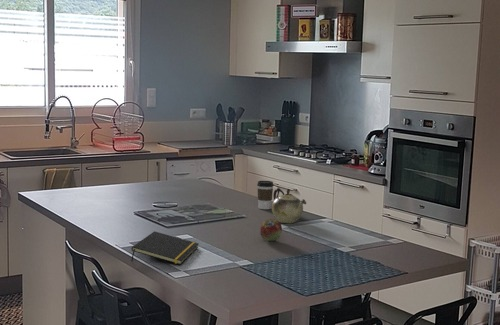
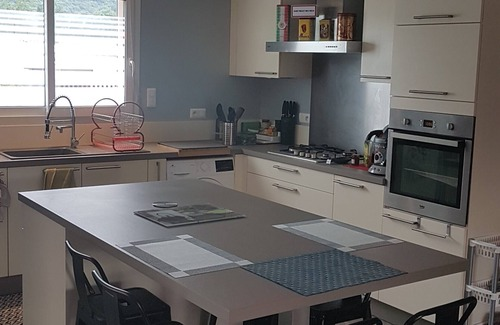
- fruit (270, 230)
- notepad (166, 247)
- coffee cup (264, 195)
- teapot (289, 205)
